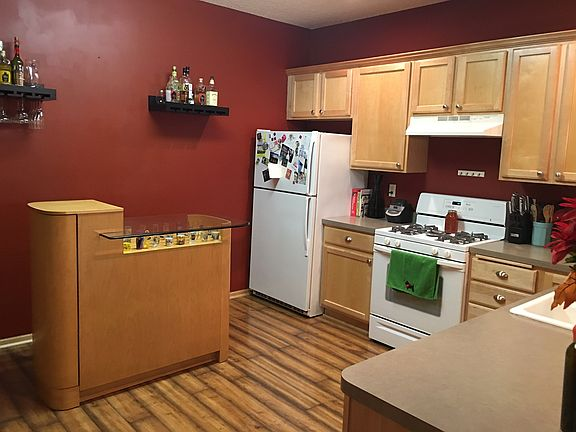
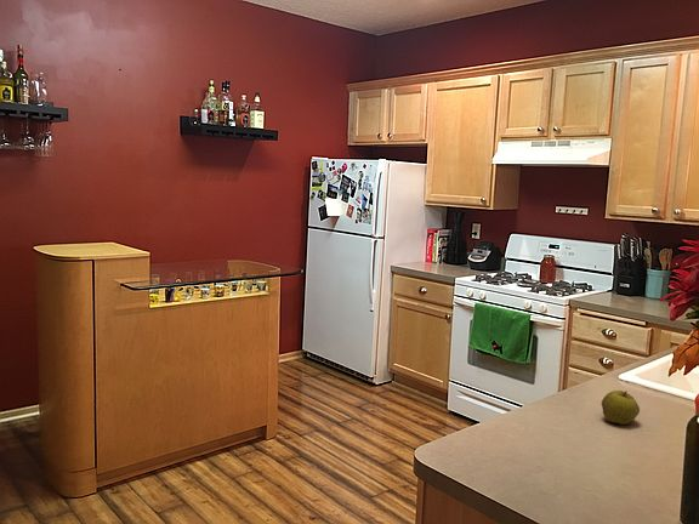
+ apple (620, 405)
